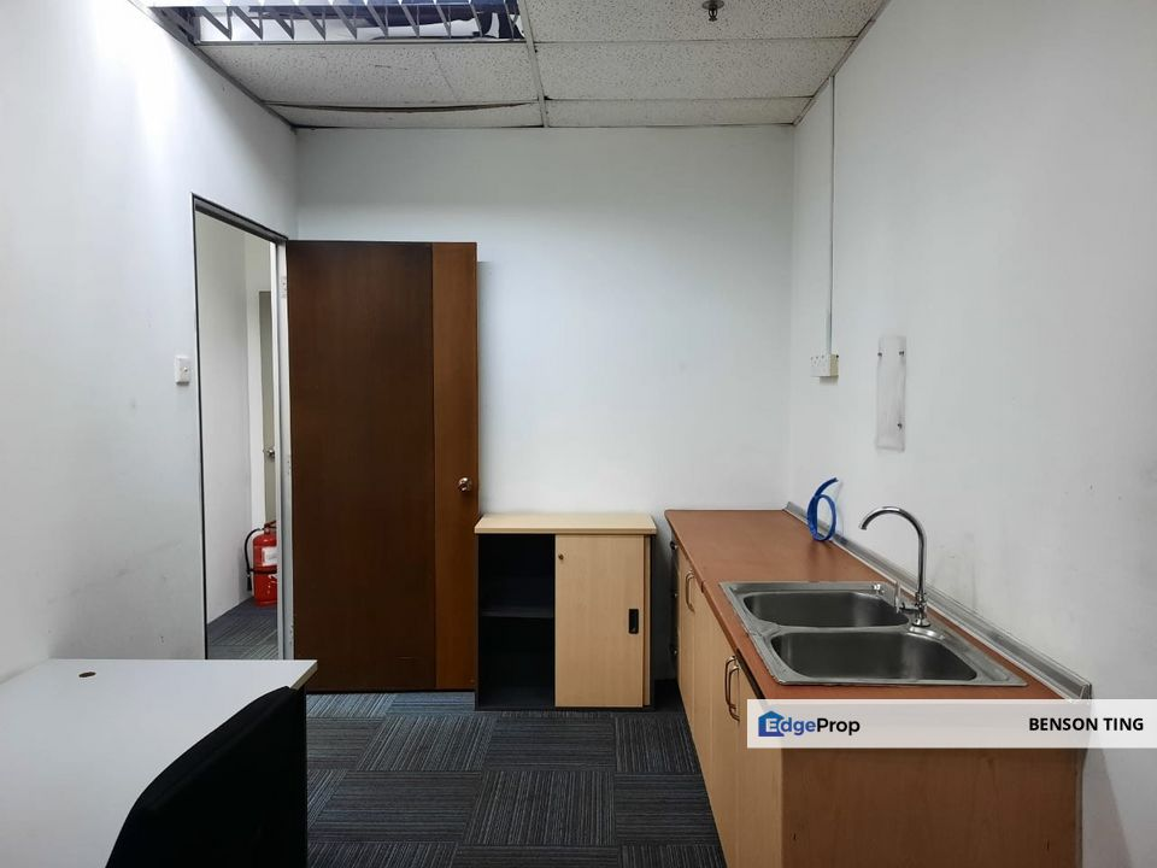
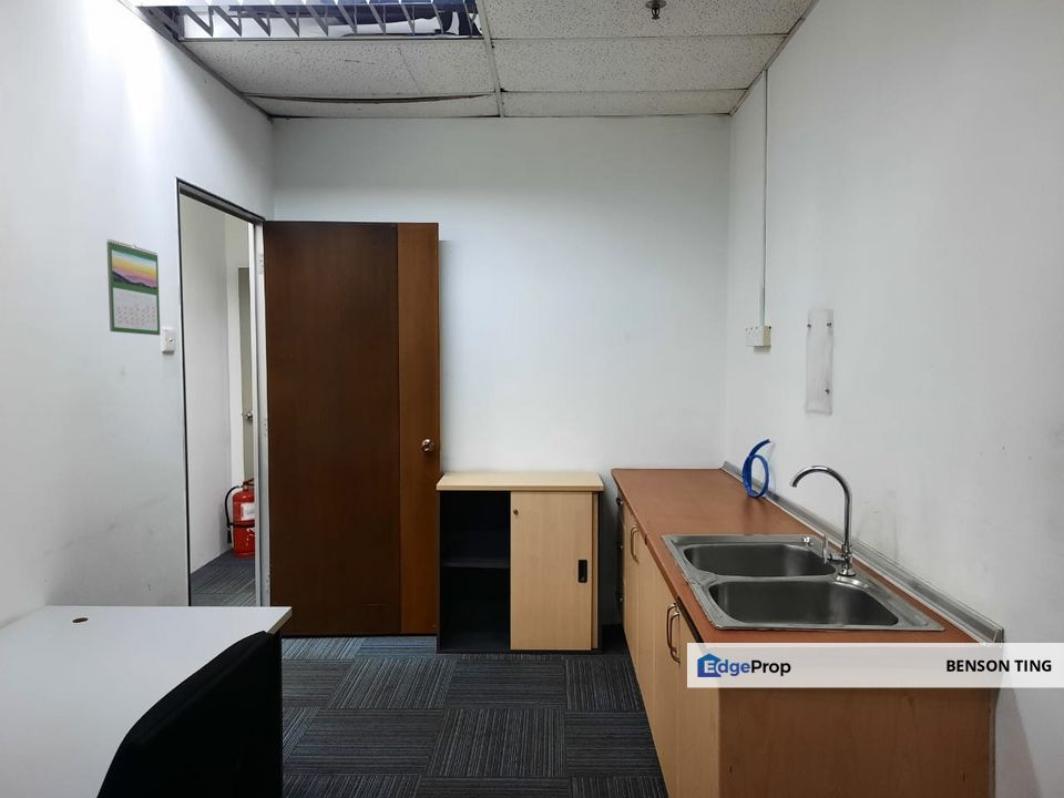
+ calendar (134, 288)
